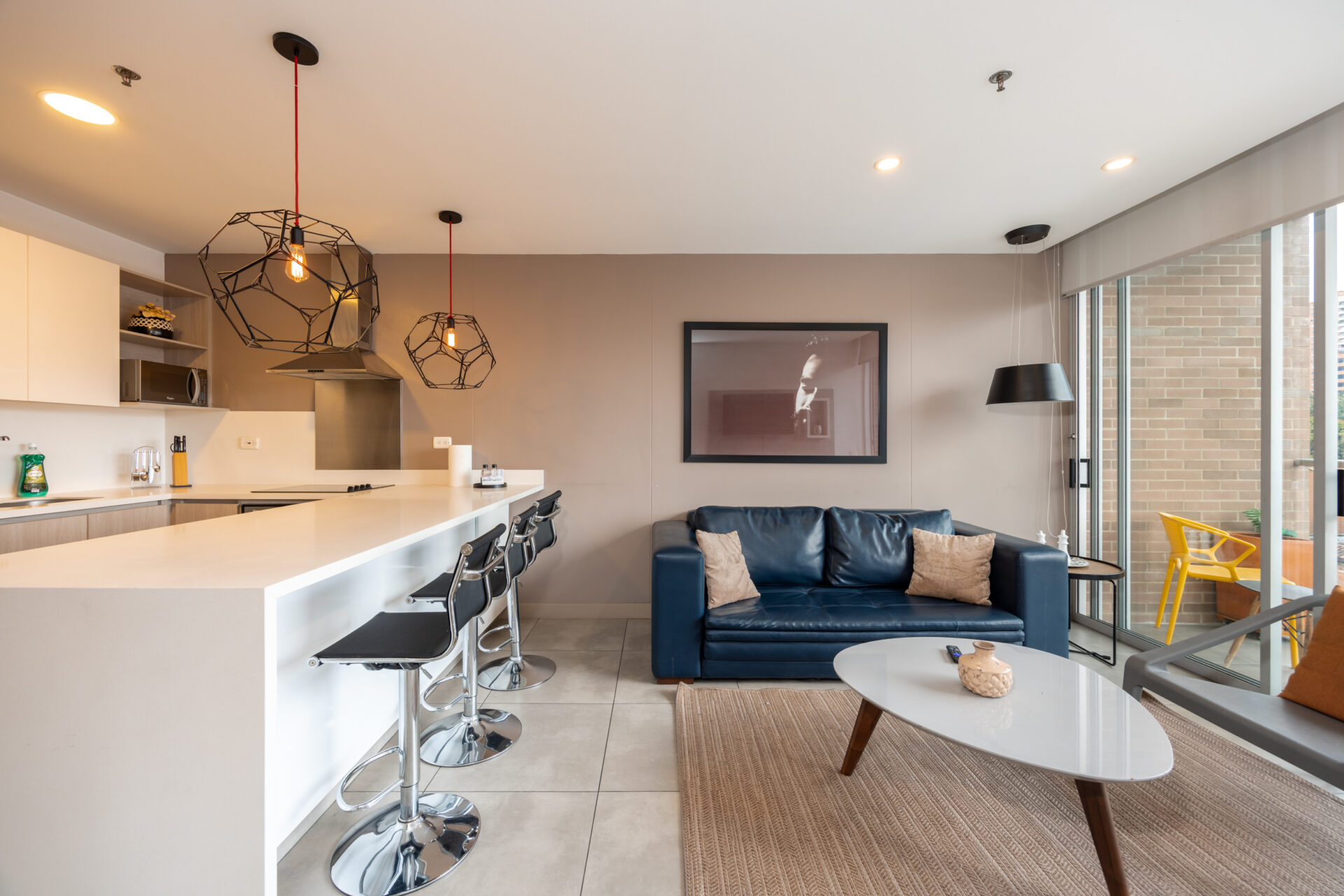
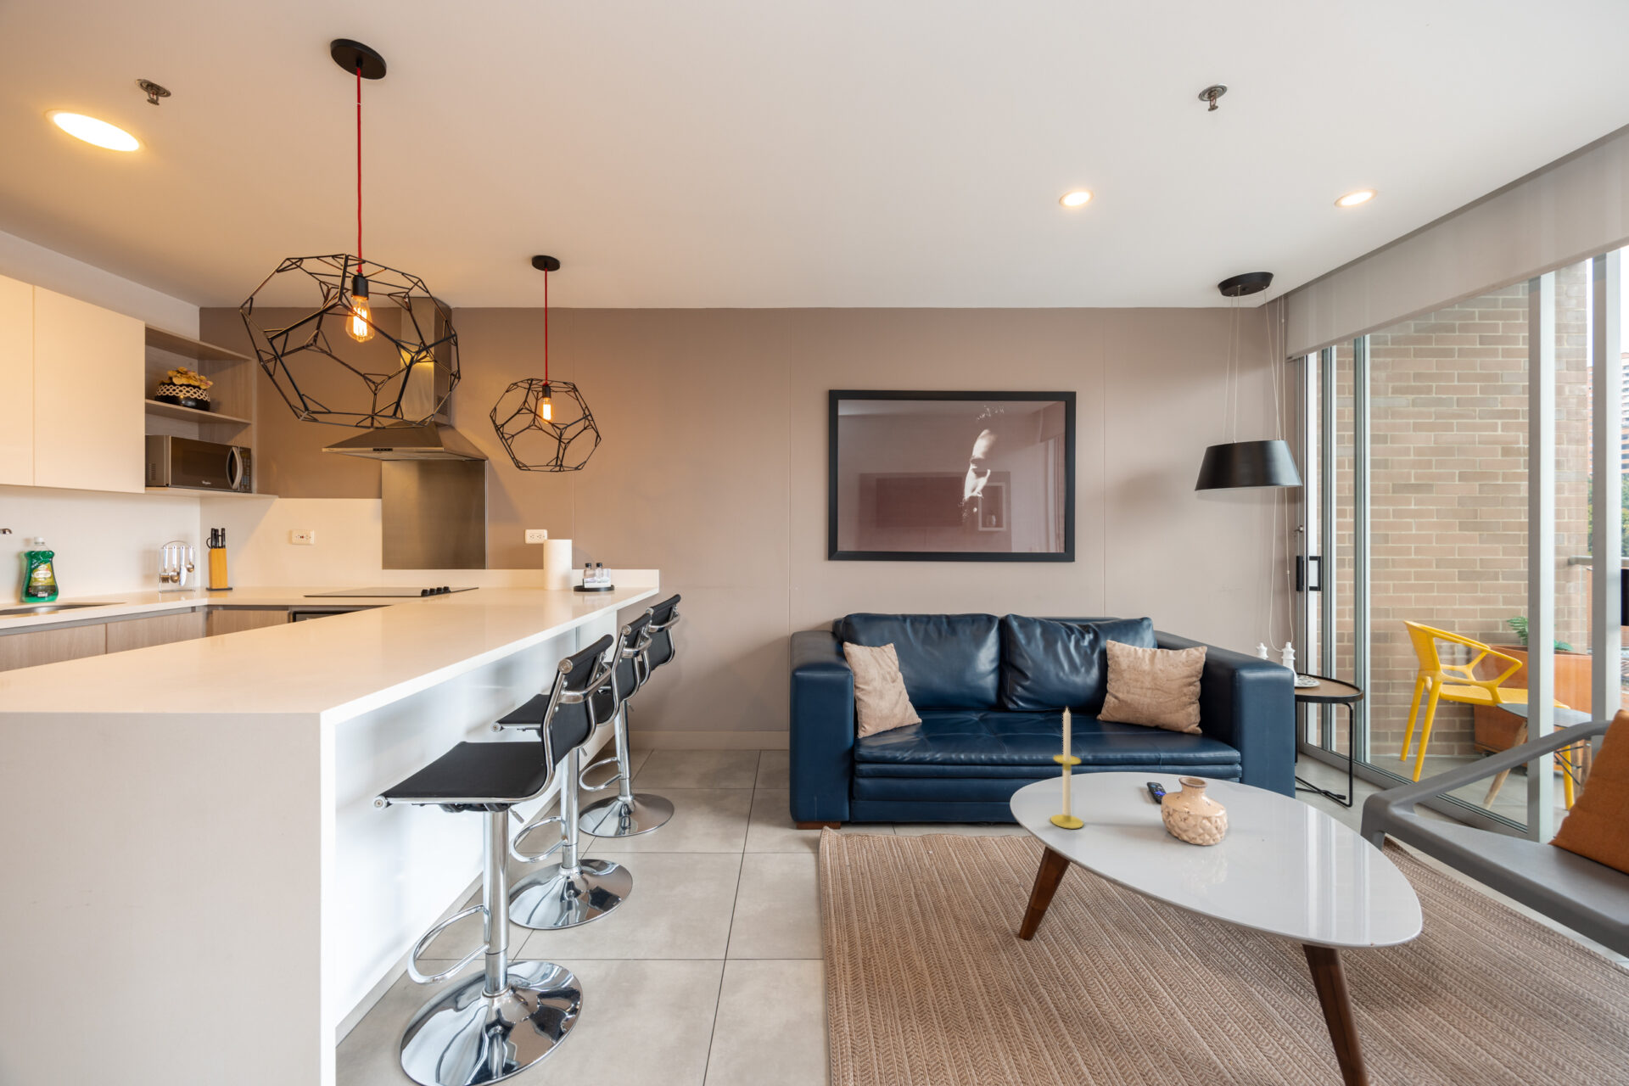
+ candle (1067, 764)
